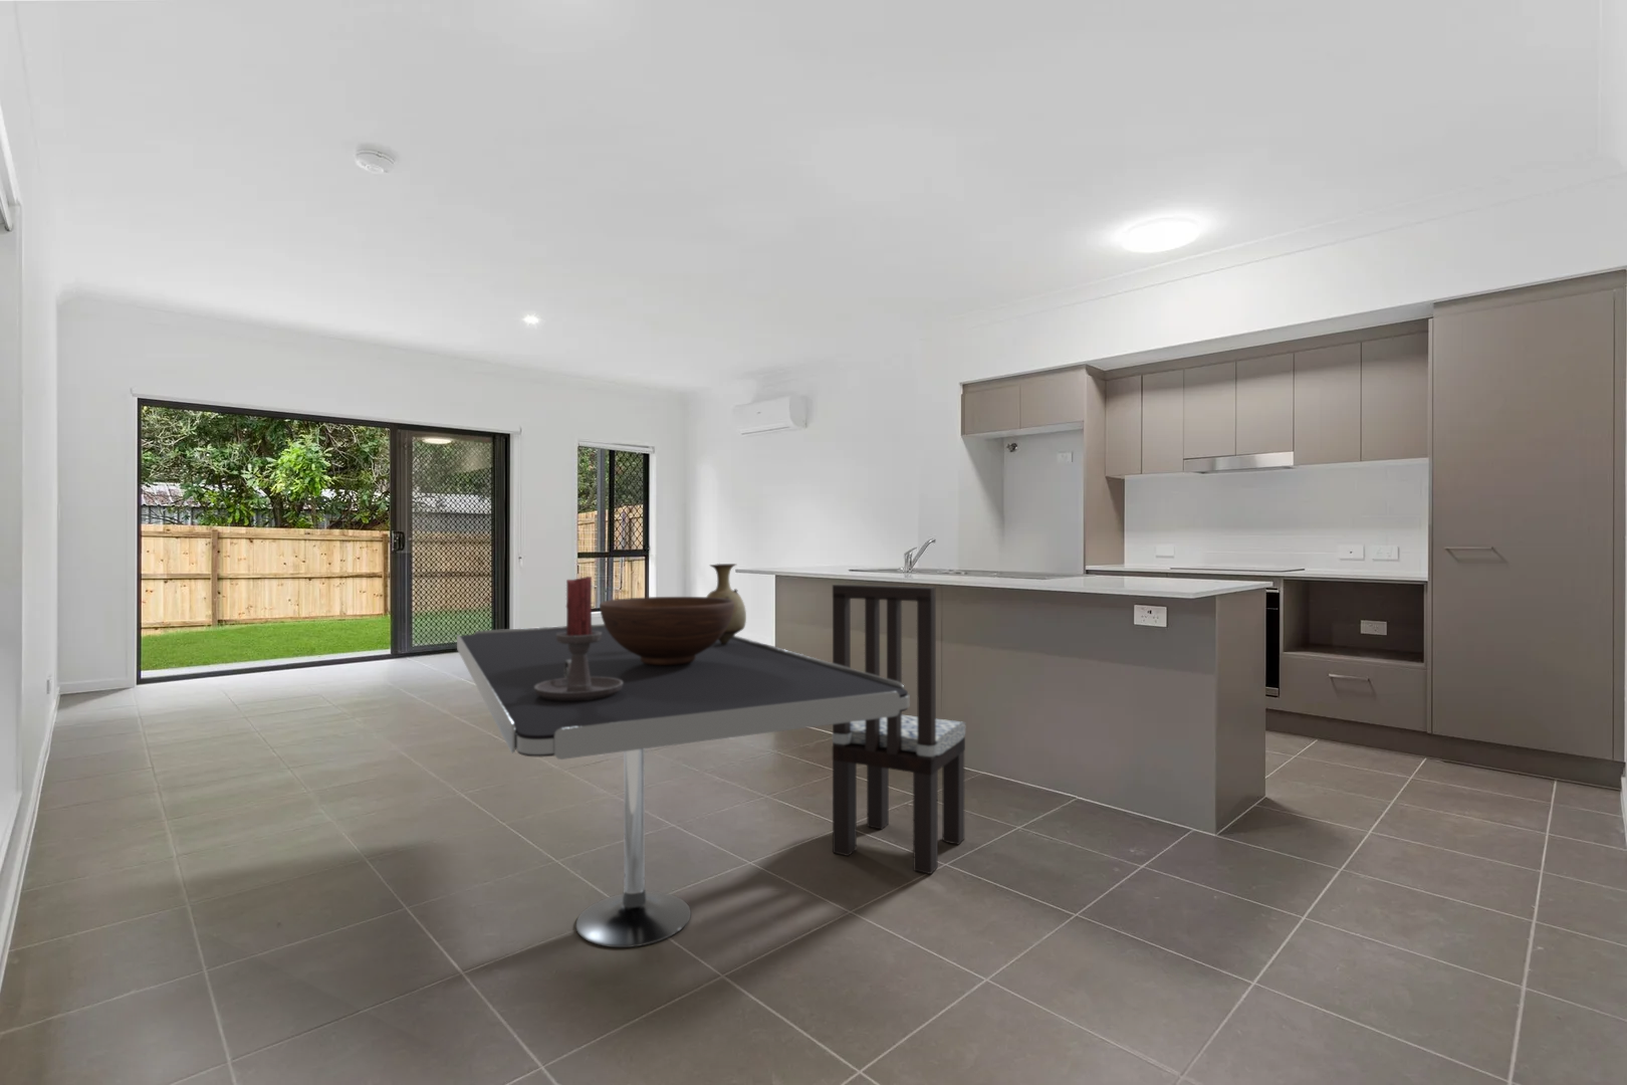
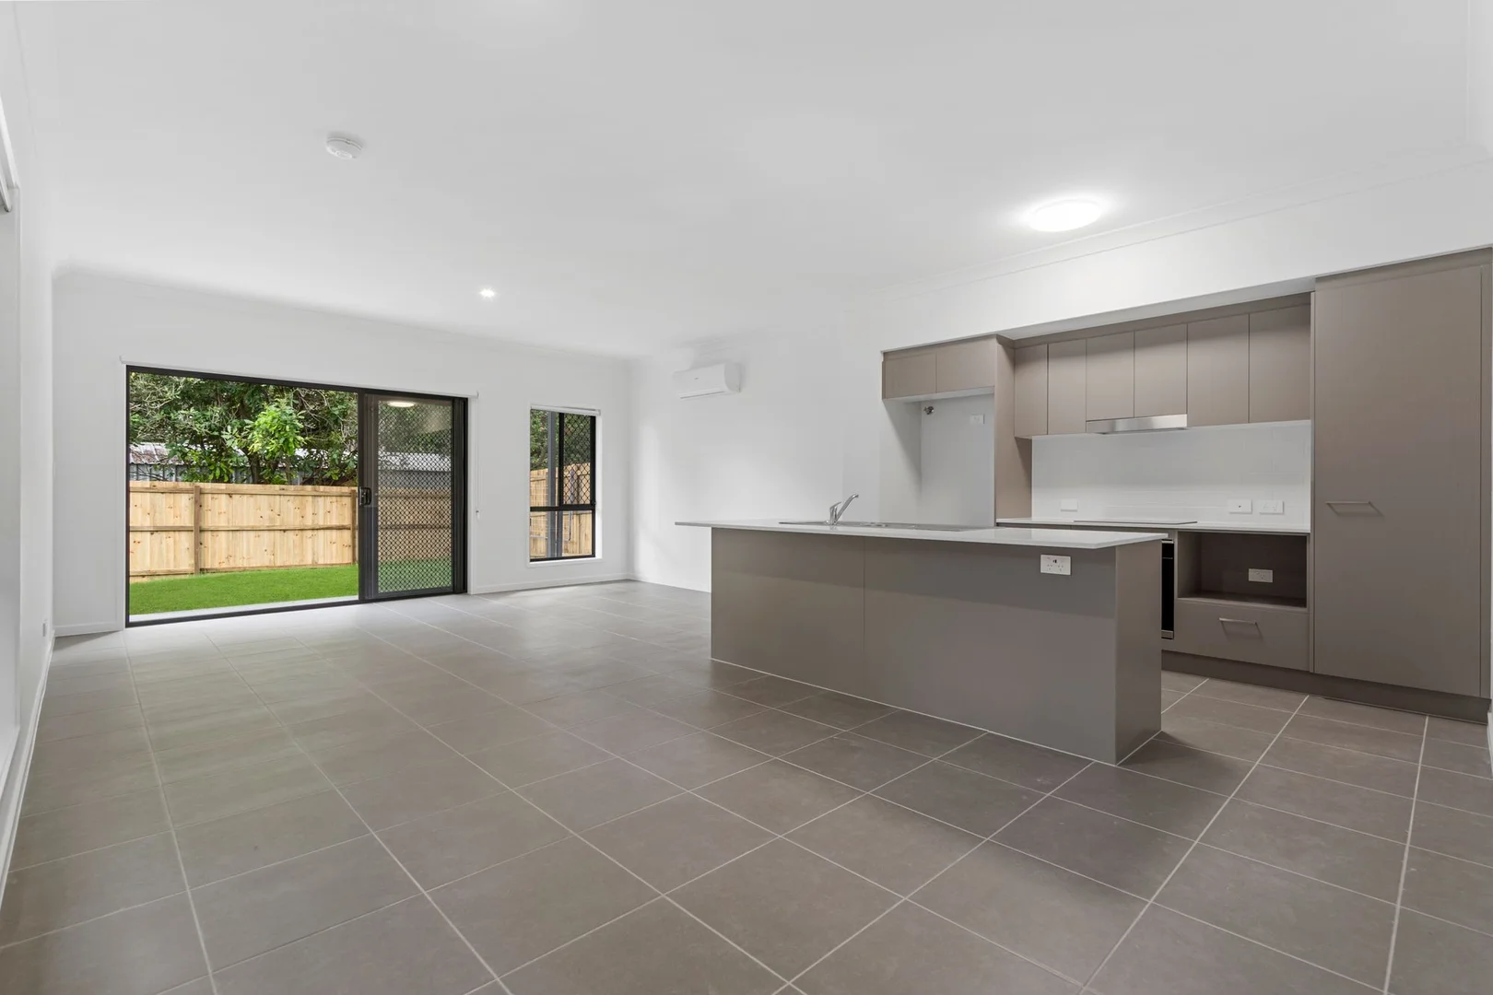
- vase (723, 598)
- fruit bowl (668, 631)
- dining table (633, 786)
- candle holder (576, 633)
- dining chair (899, 714)
